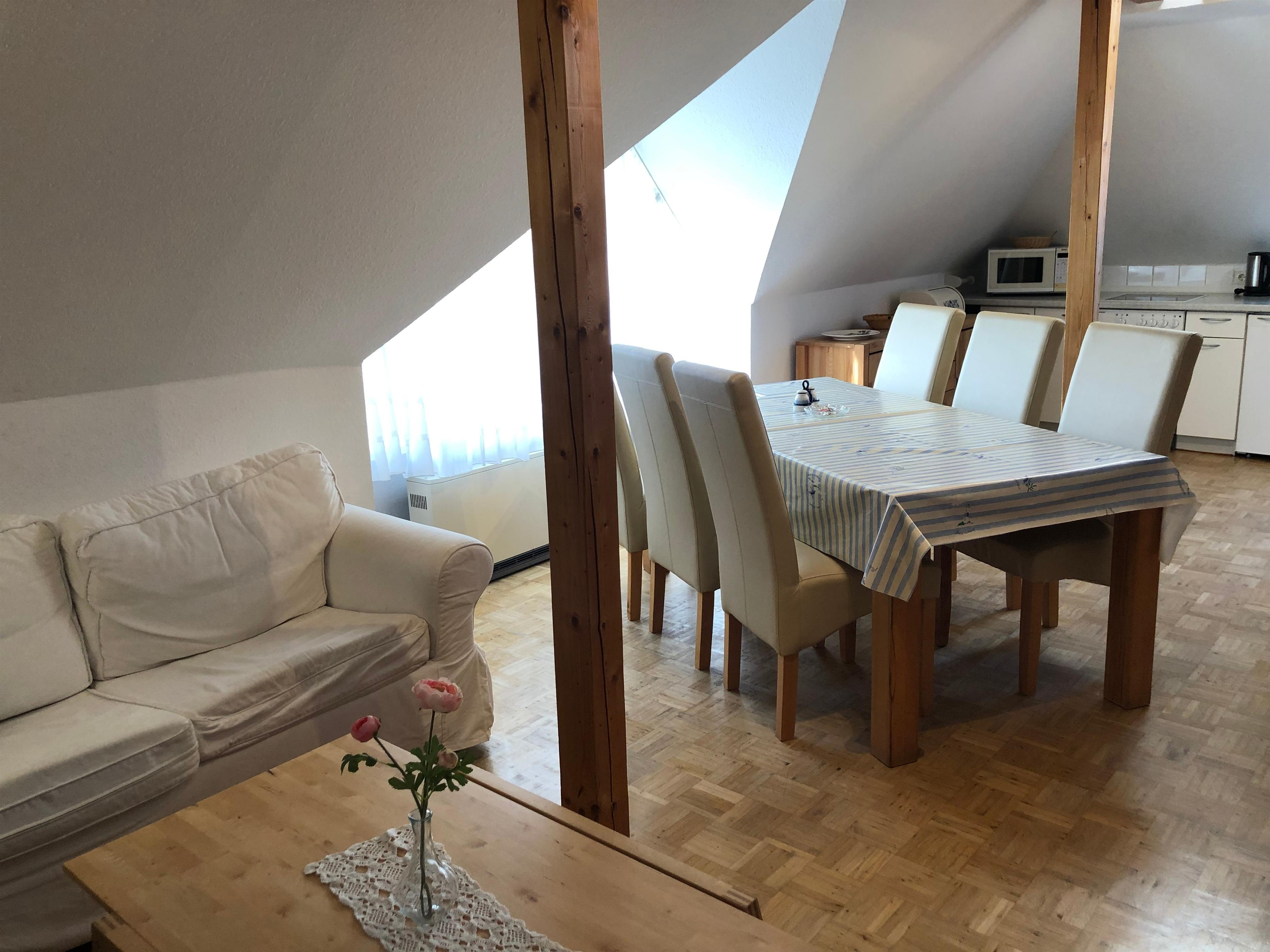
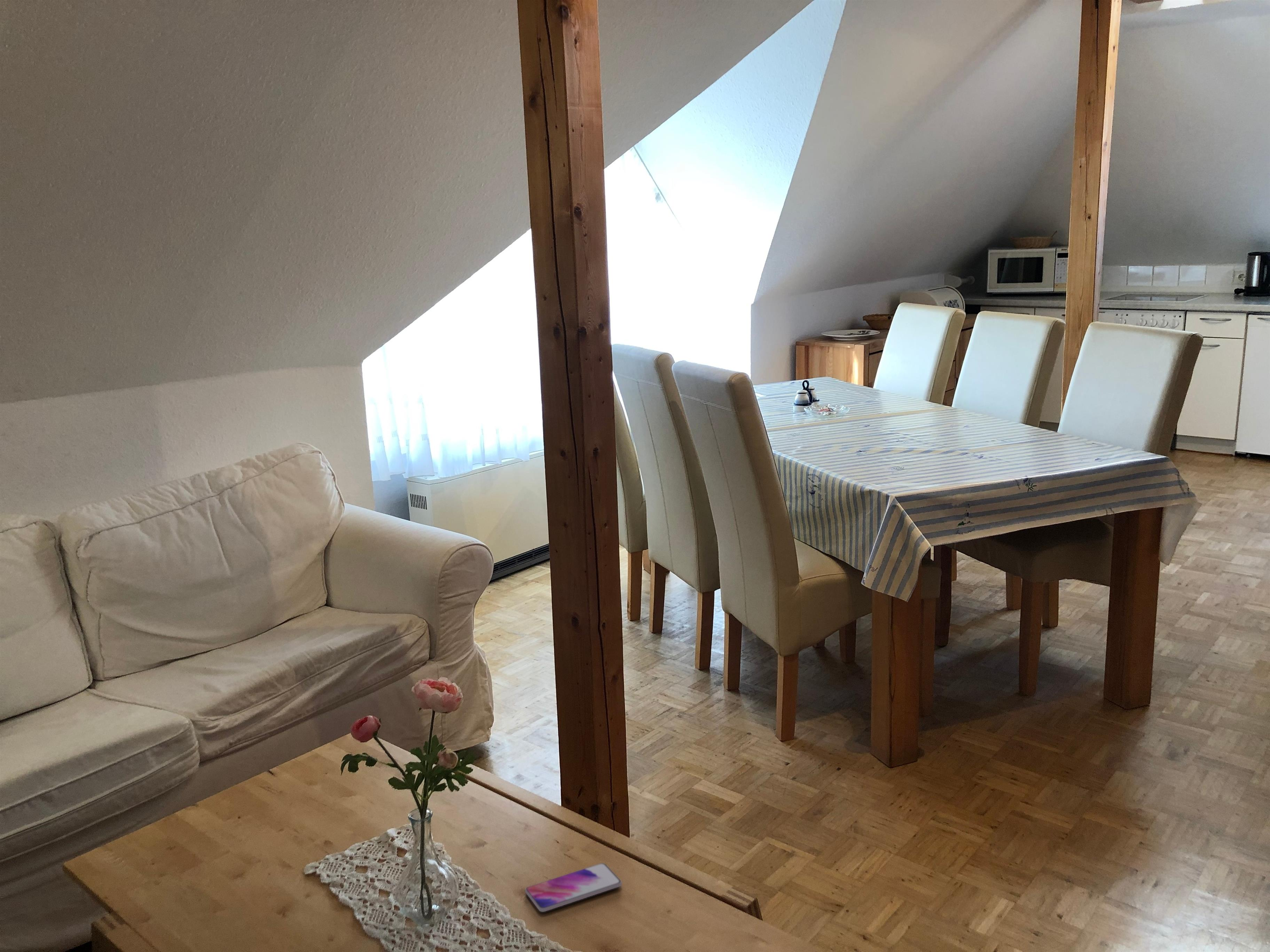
+ smartphone (573, 887)
